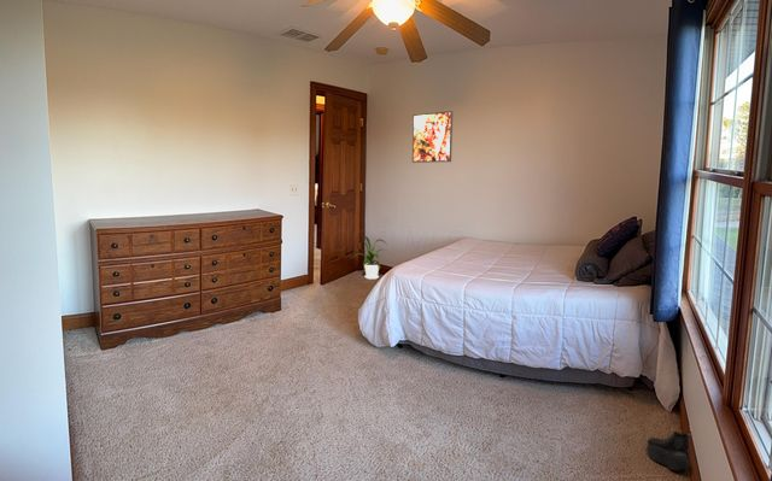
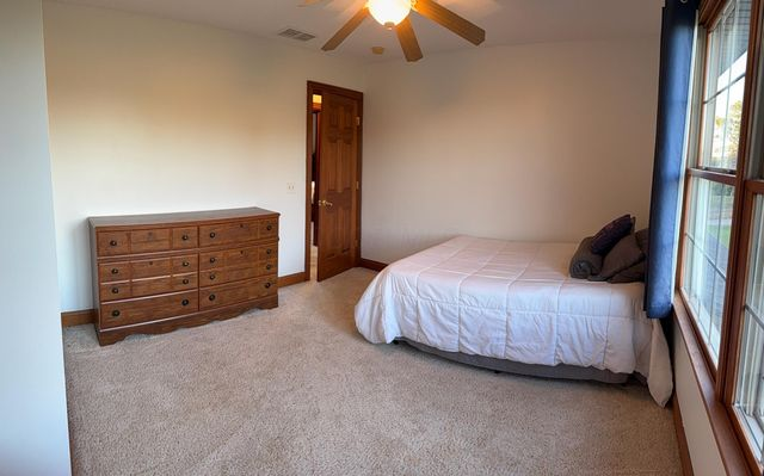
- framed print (431, 137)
- house plant (372, 257)
- boots (671, 447)
